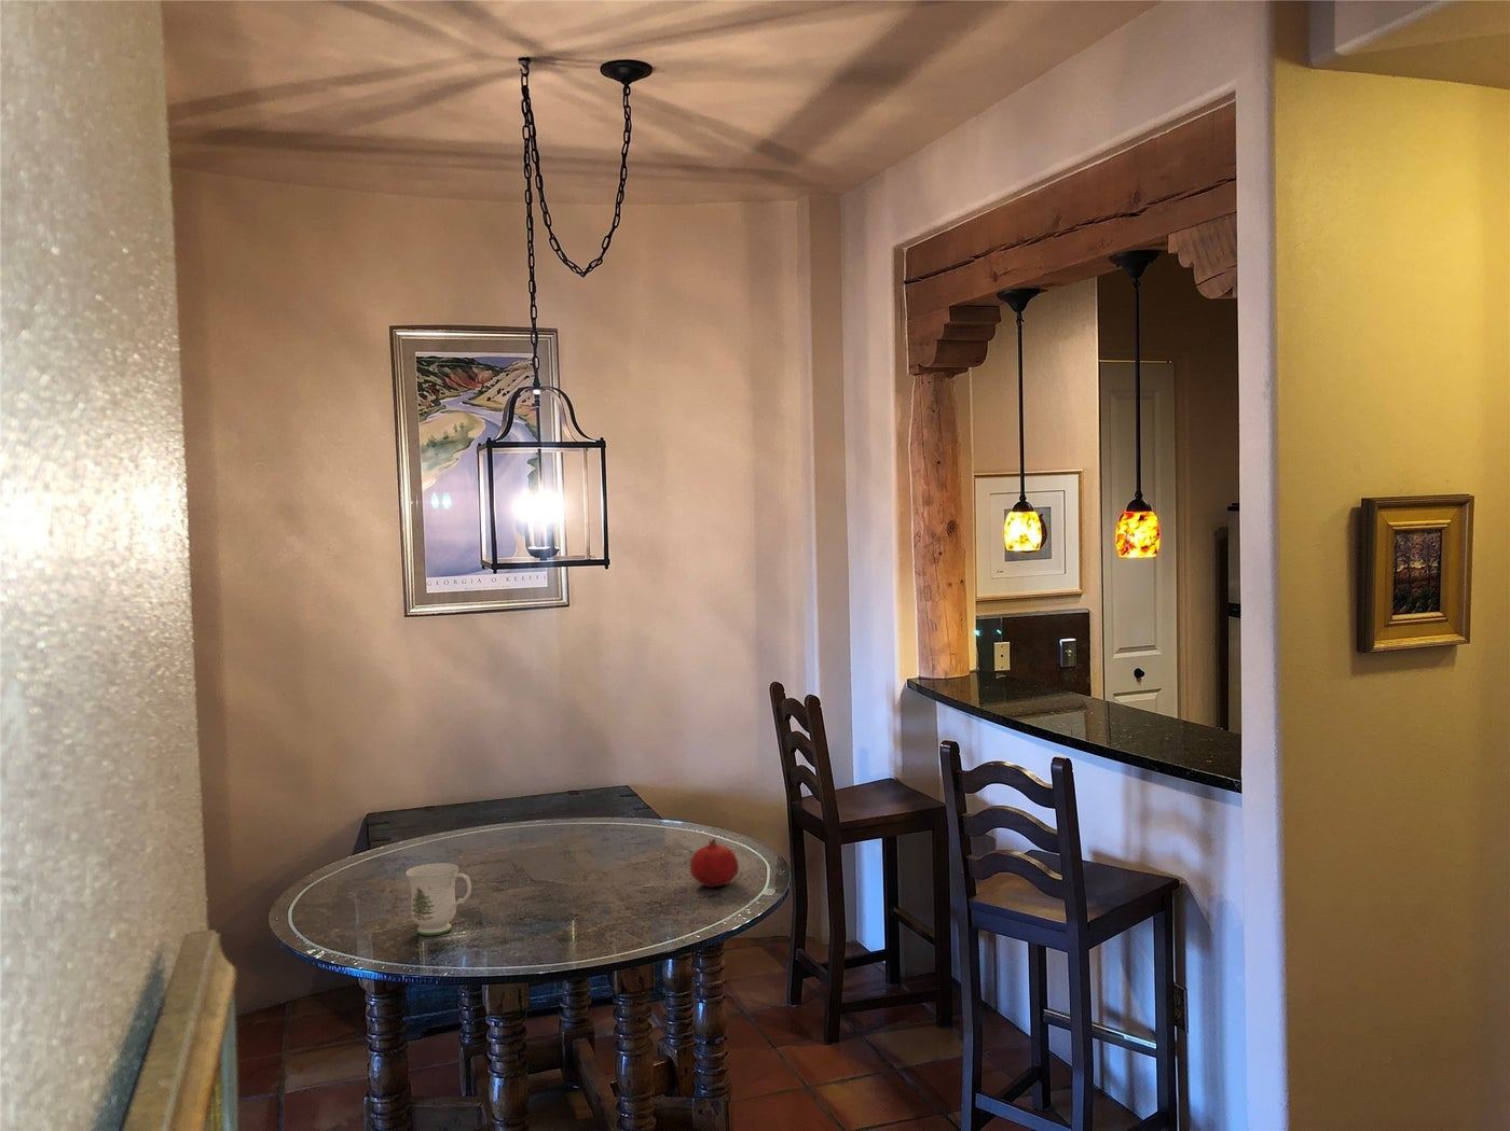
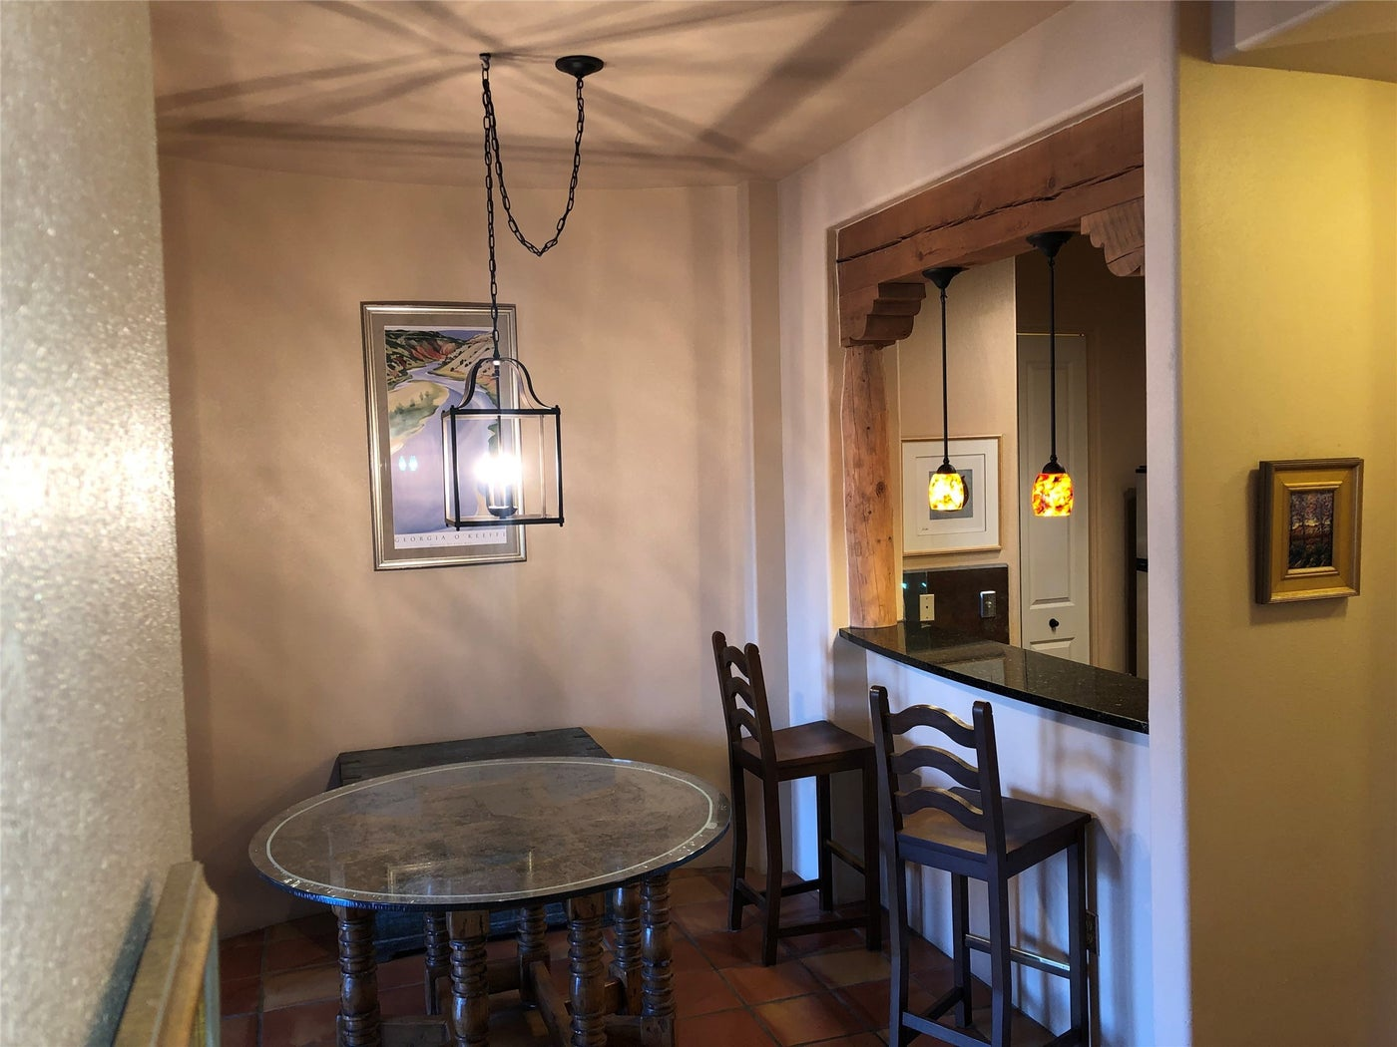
- mug (441, 901)
- fruit (713, 860)
